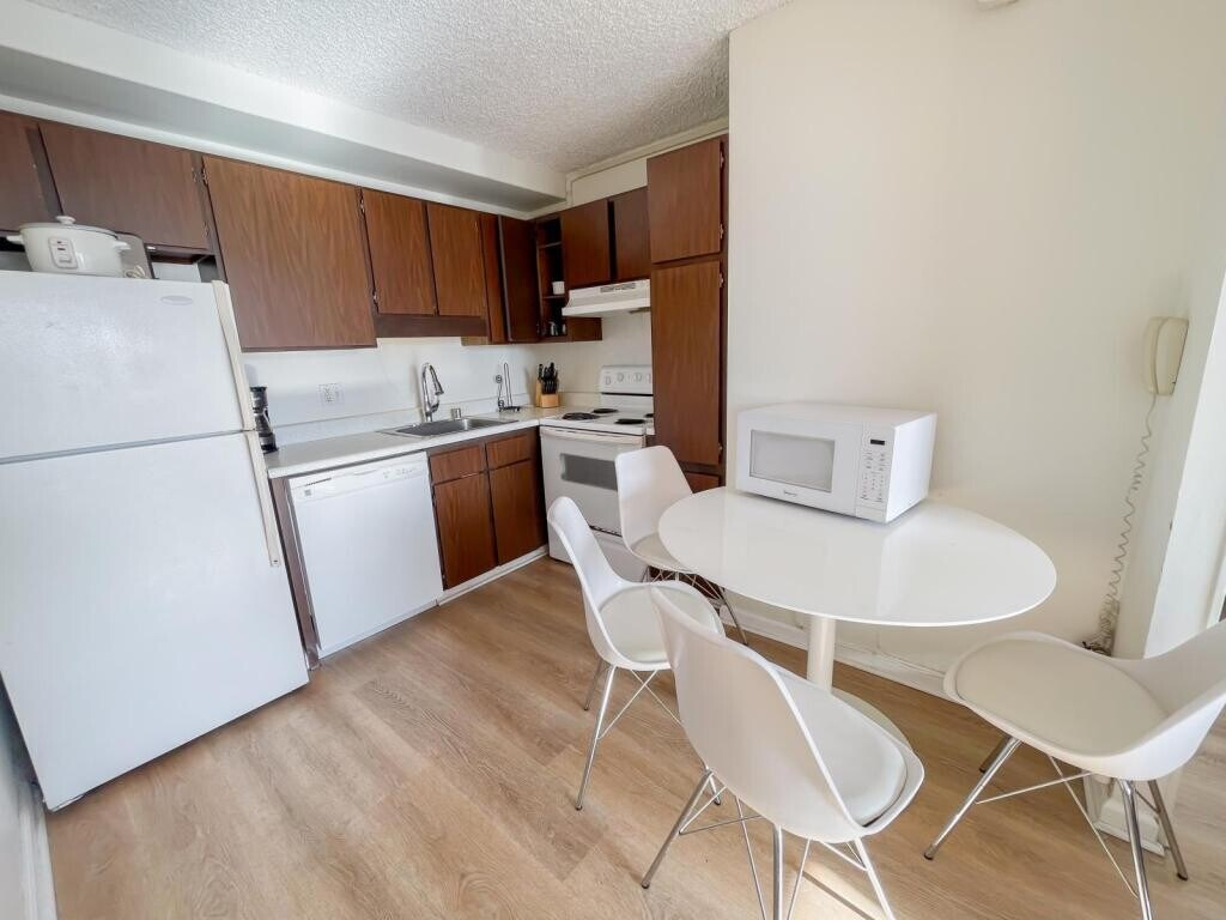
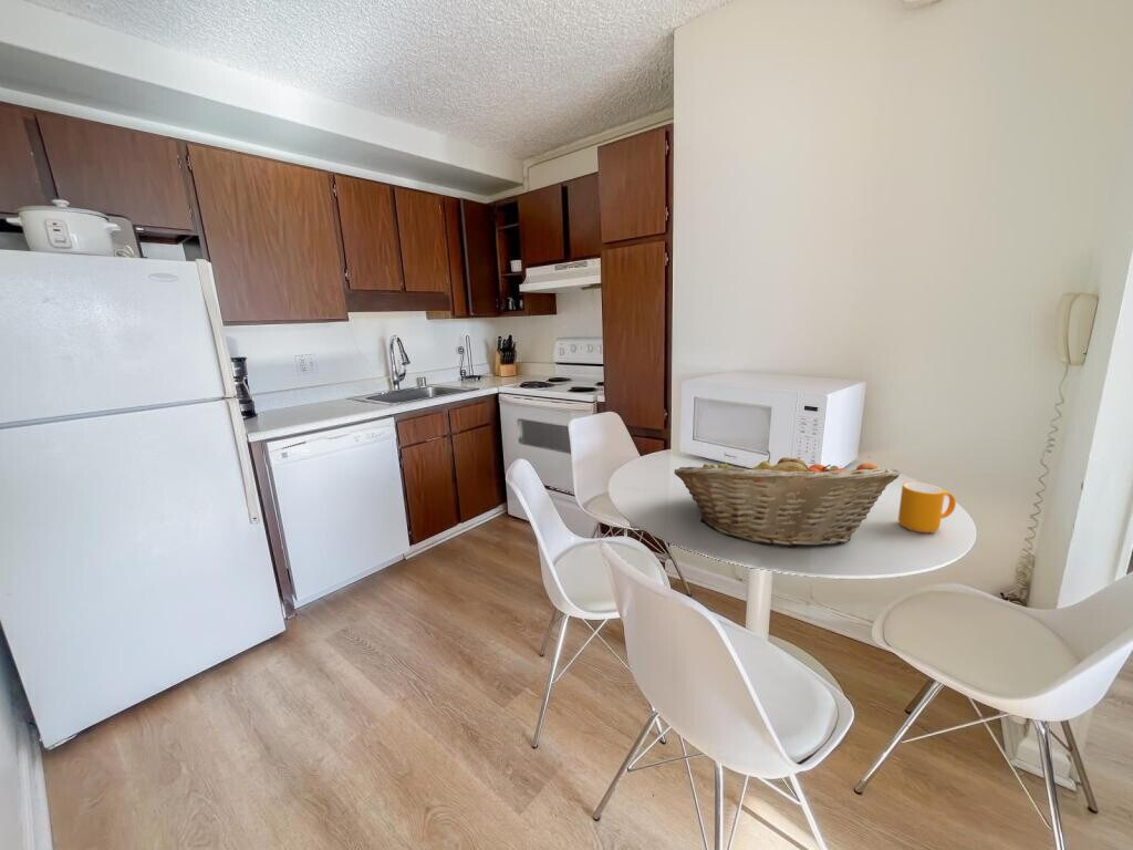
+ fruit basket (776, 487)
+ mug (928, 507)
